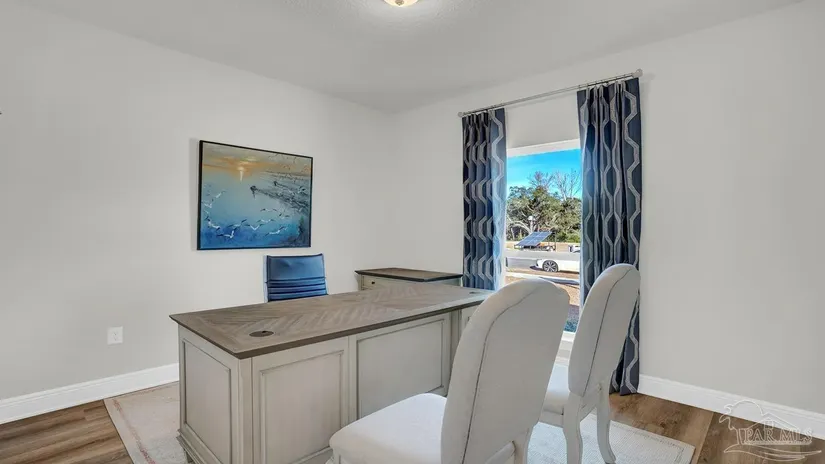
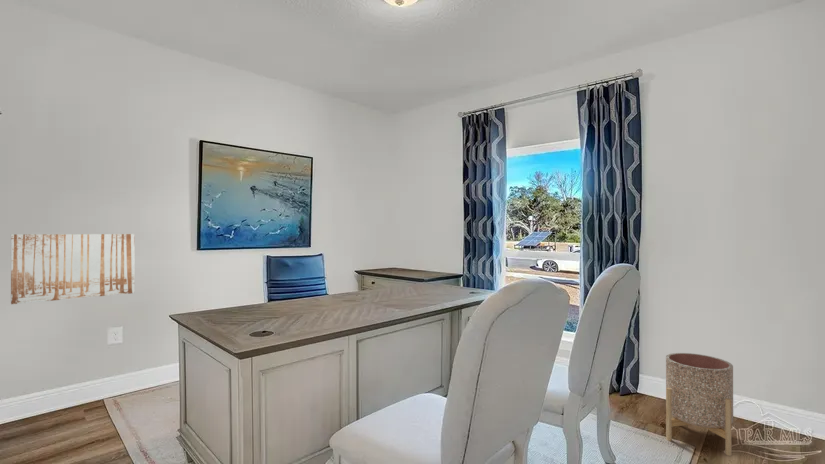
+ planter (698, 399)
+ wall art (77, 266)
